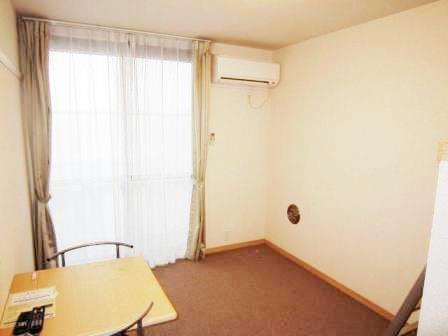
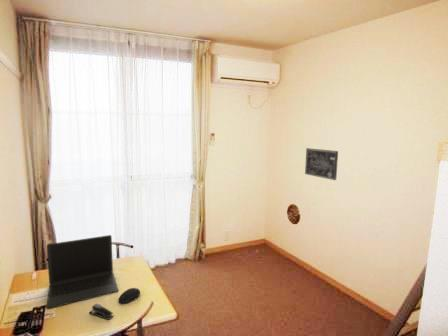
+ laptop (82, 268)
+ computer mouse (129, 294)
+ stapler (101, 310)
+ wall art (320, 163)
